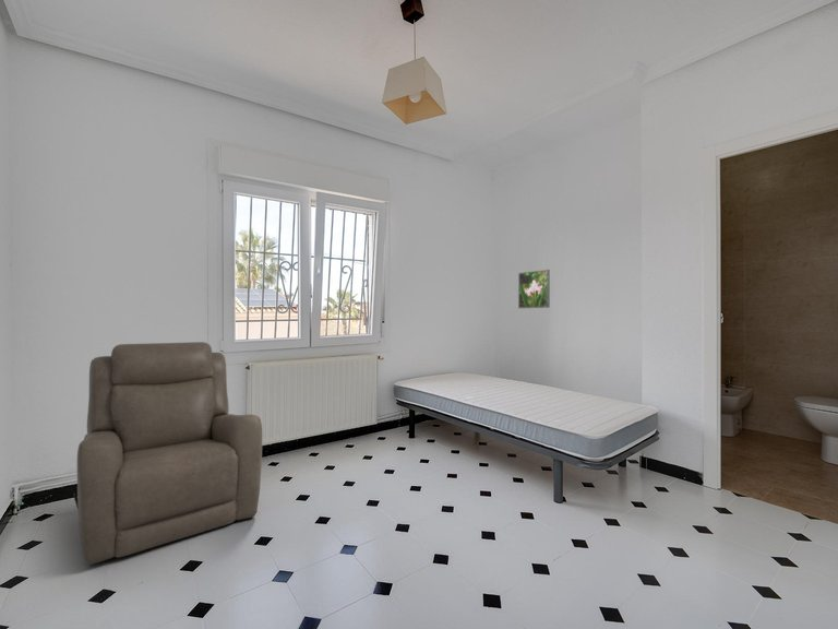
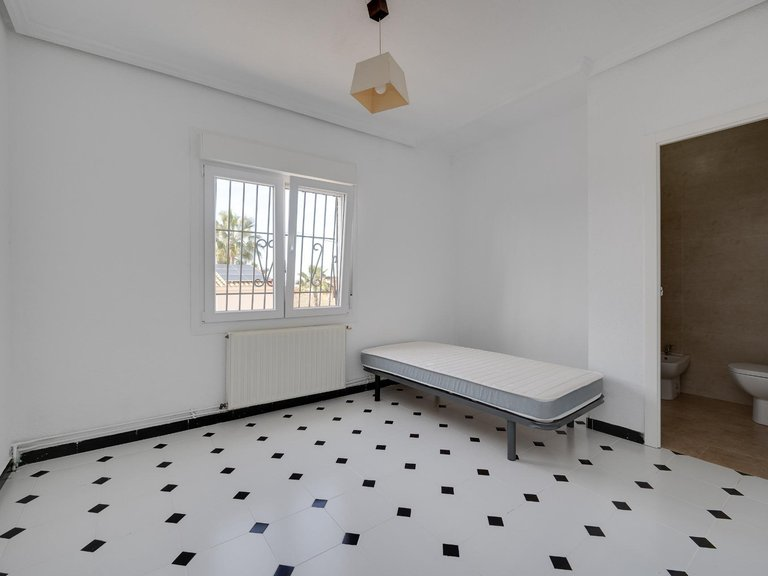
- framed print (532, 289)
- chair (169, 427)
